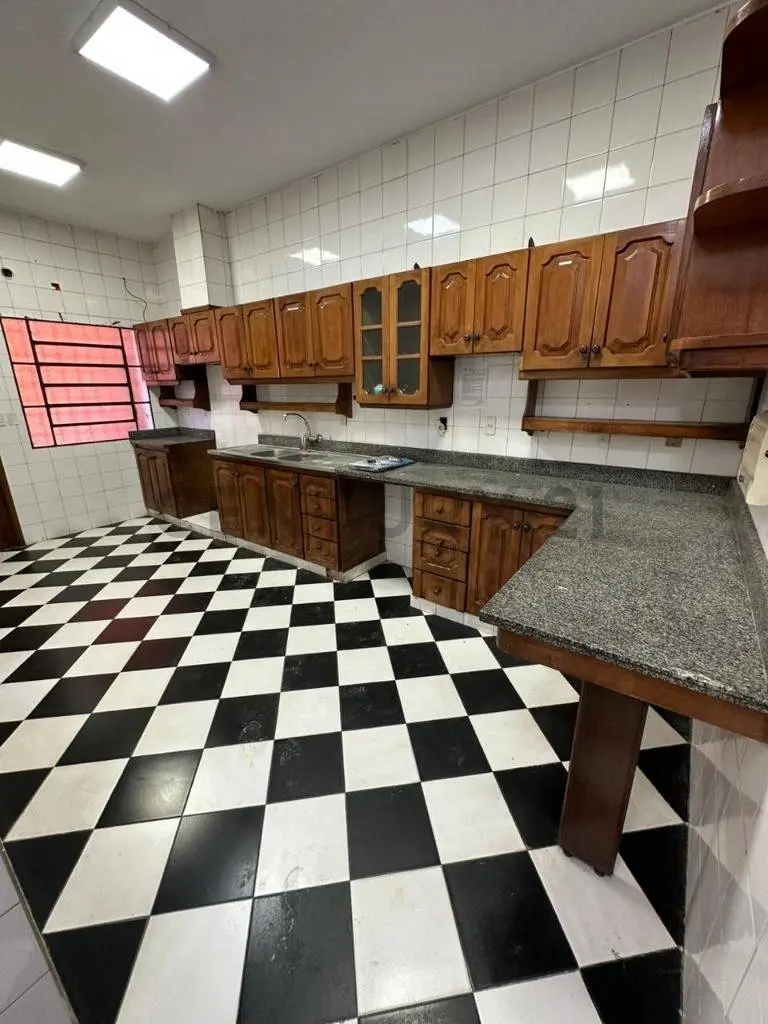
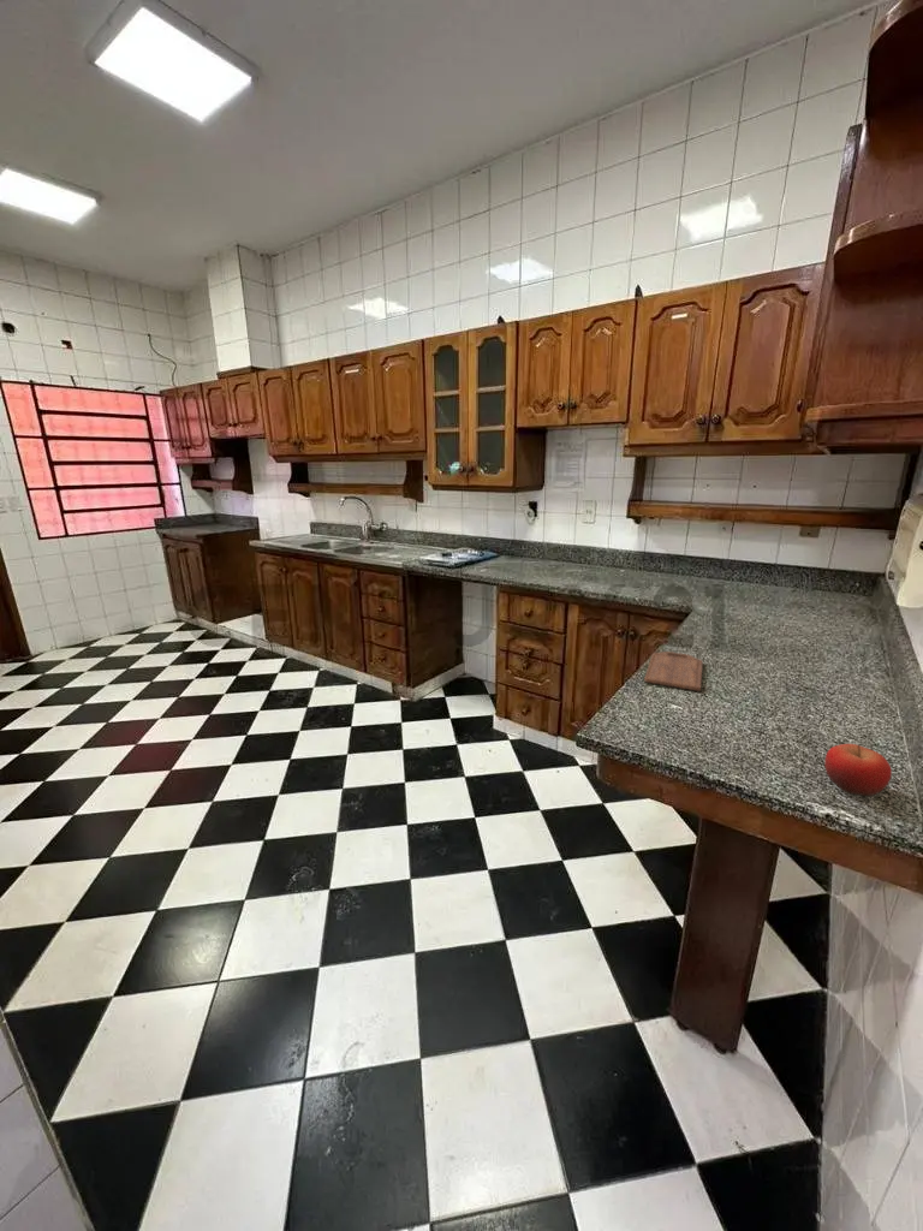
+ fruit (857, 766)
+ cutting board (674, 668)
